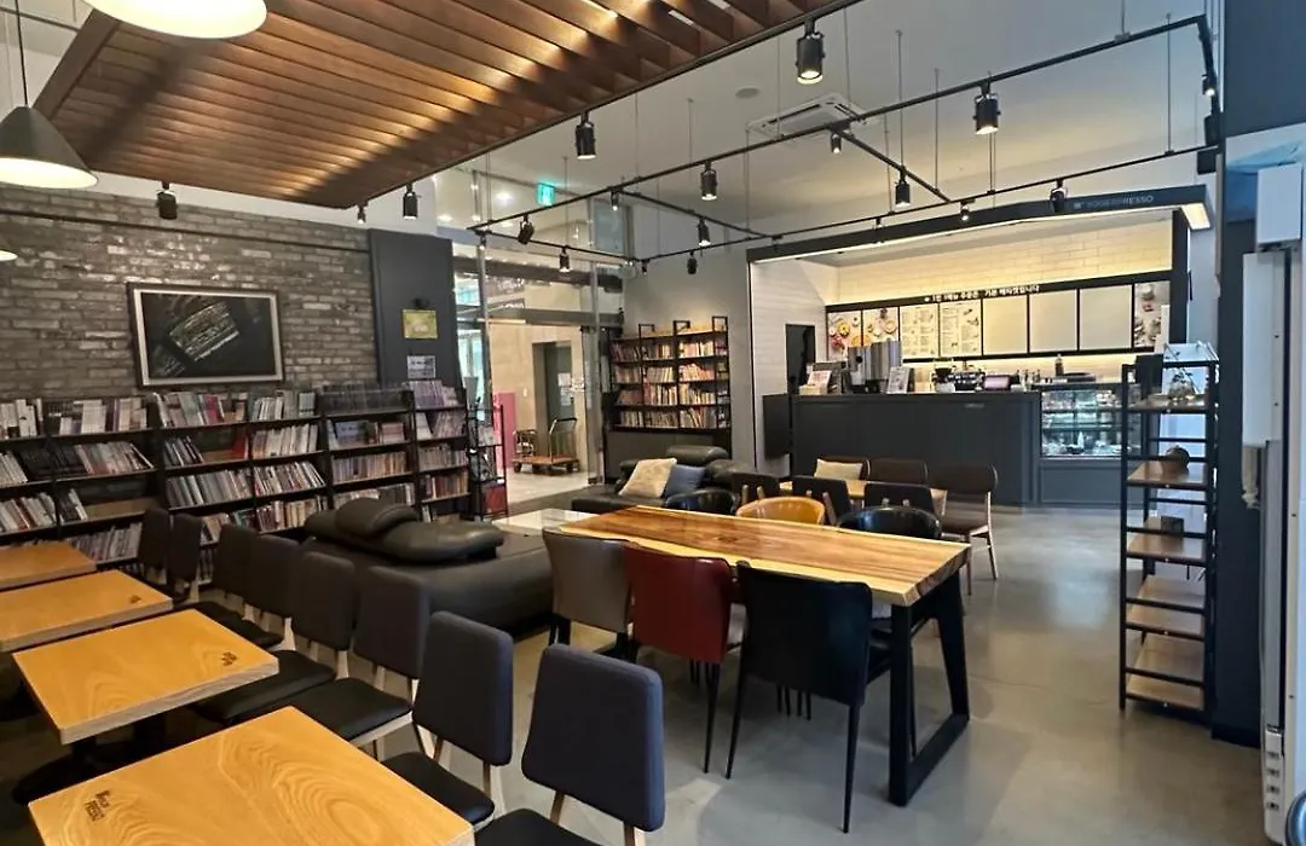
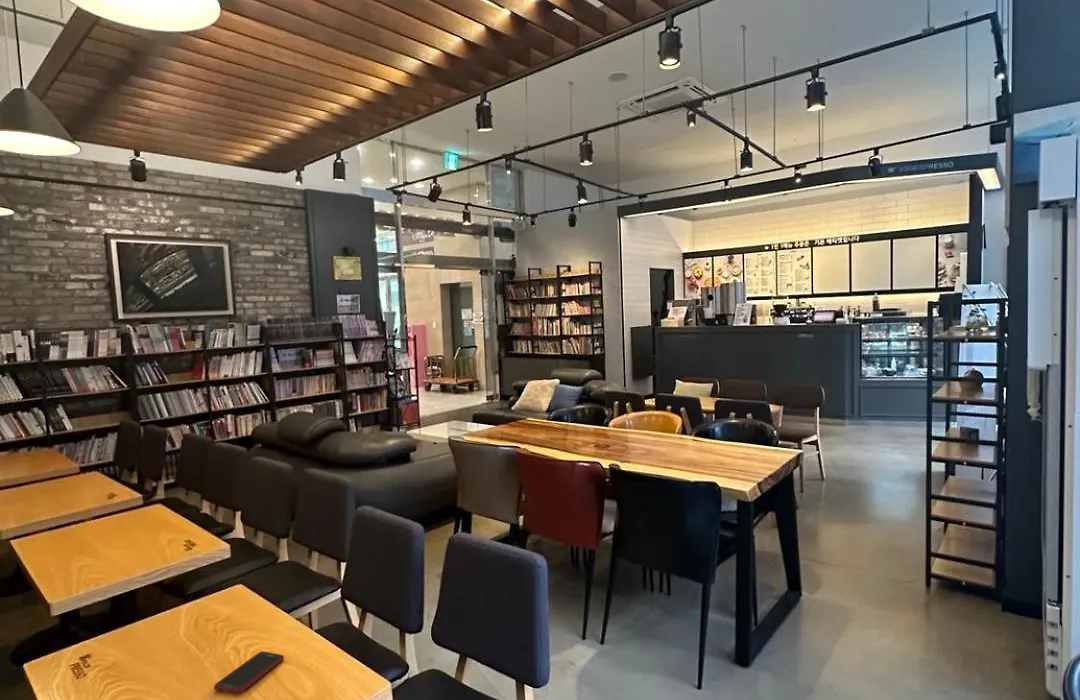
+ cell phone (250, 672)
